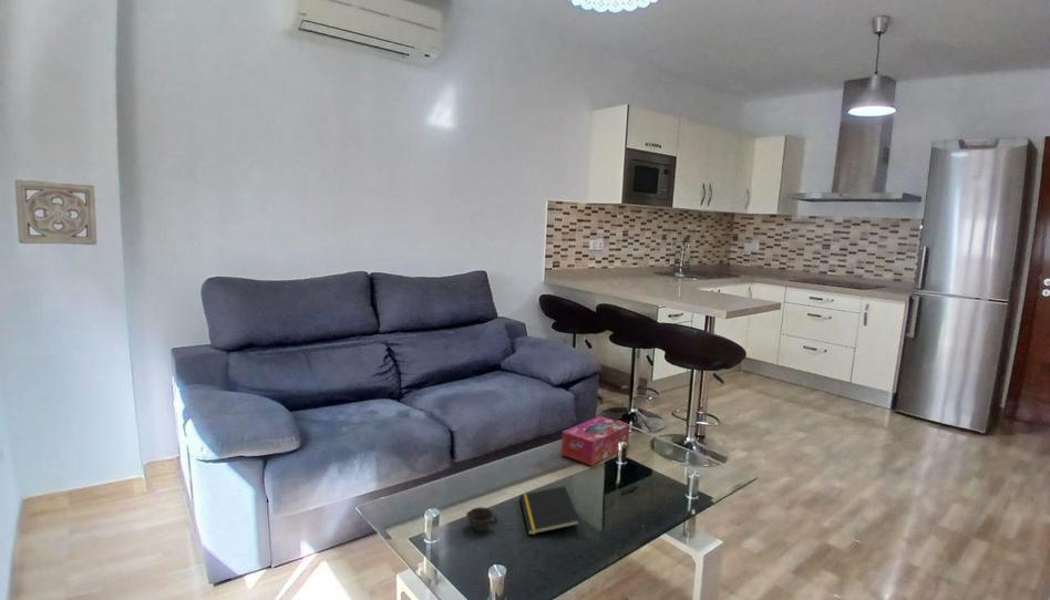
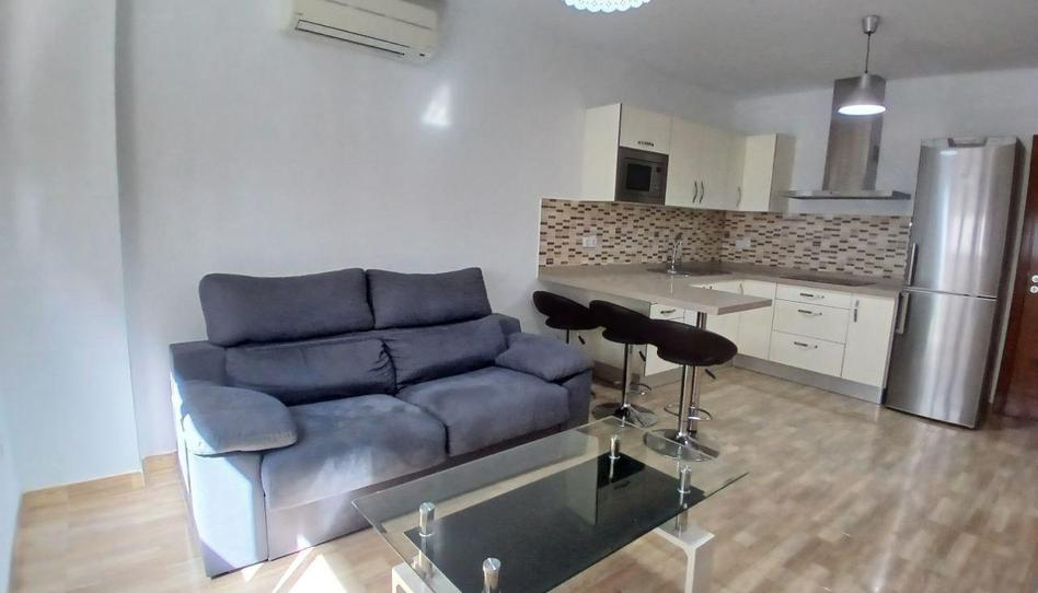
- wall ornament (58, 215)
- tissue box (596, 438)
- notepad (547, 508)
- cup (481, 520)
